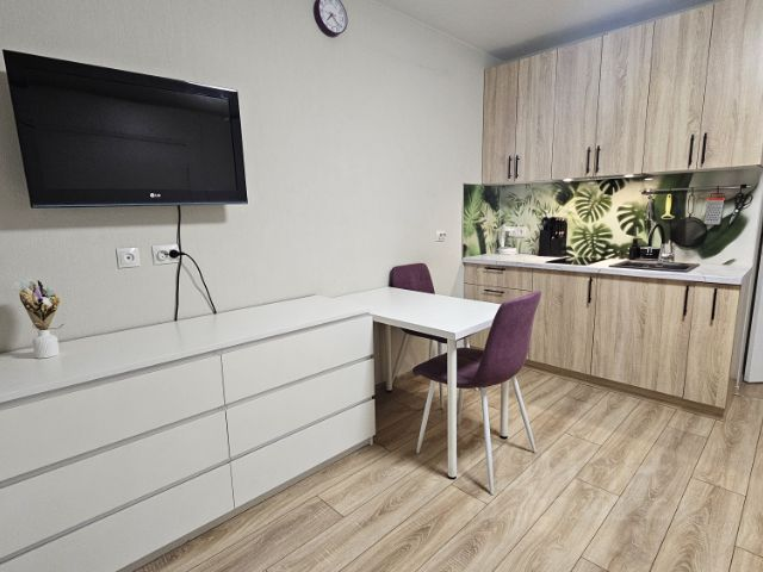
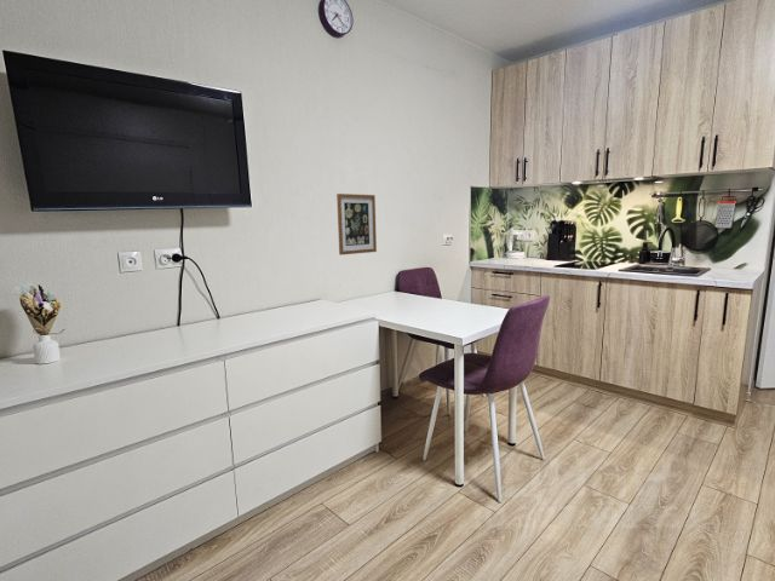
+ wall art (357, 224)
